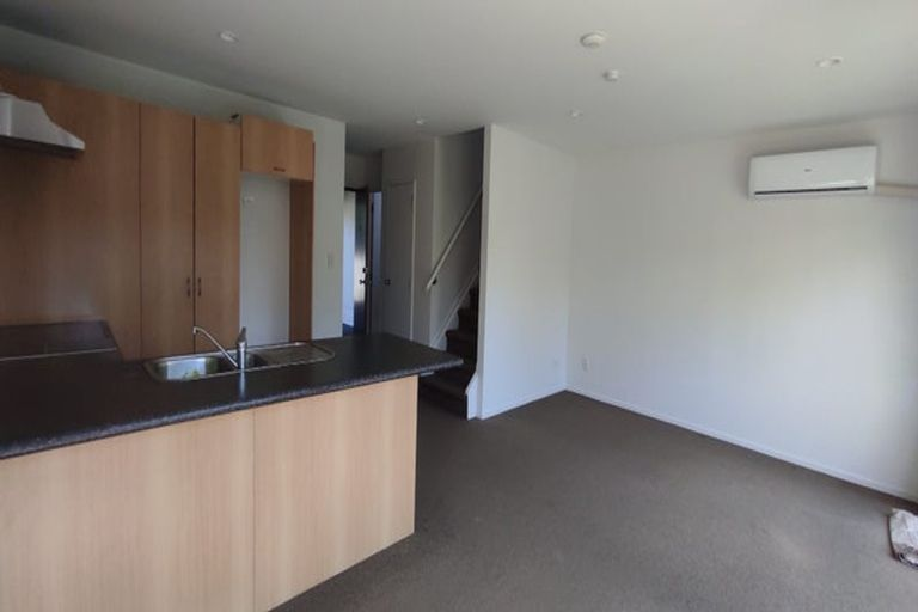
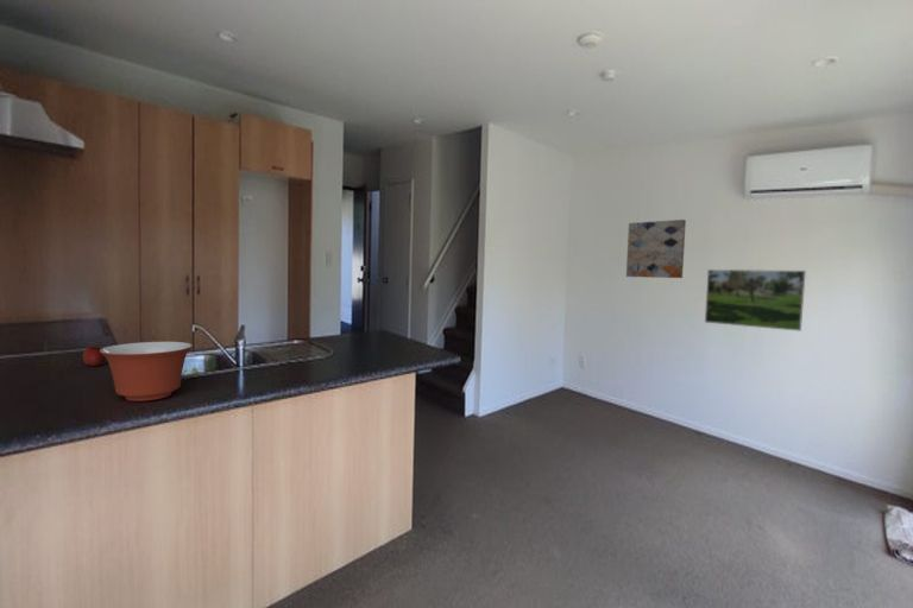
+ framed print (751, 298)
+ mixing bowl (149, 370)
+ wall art (654, 249)
+ fruit (95, 355)
